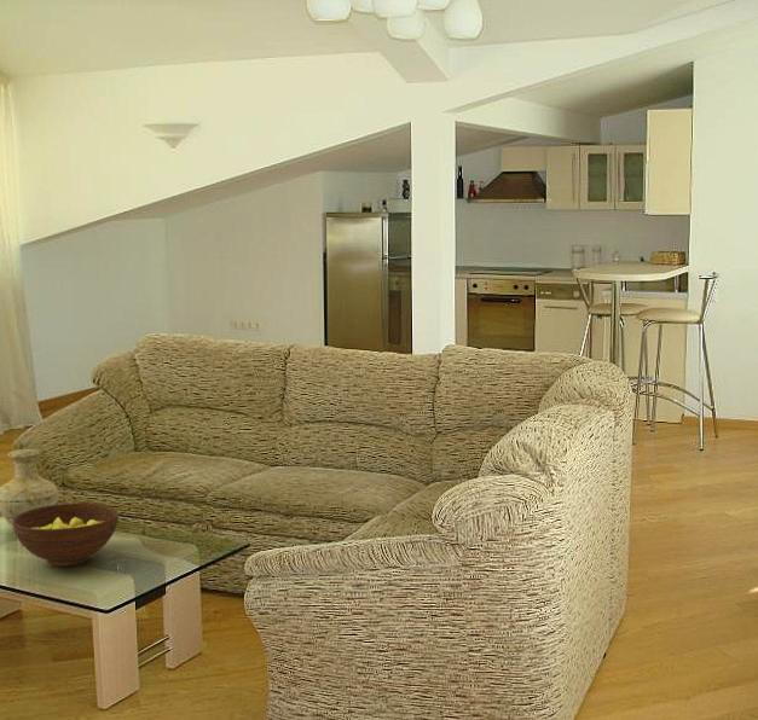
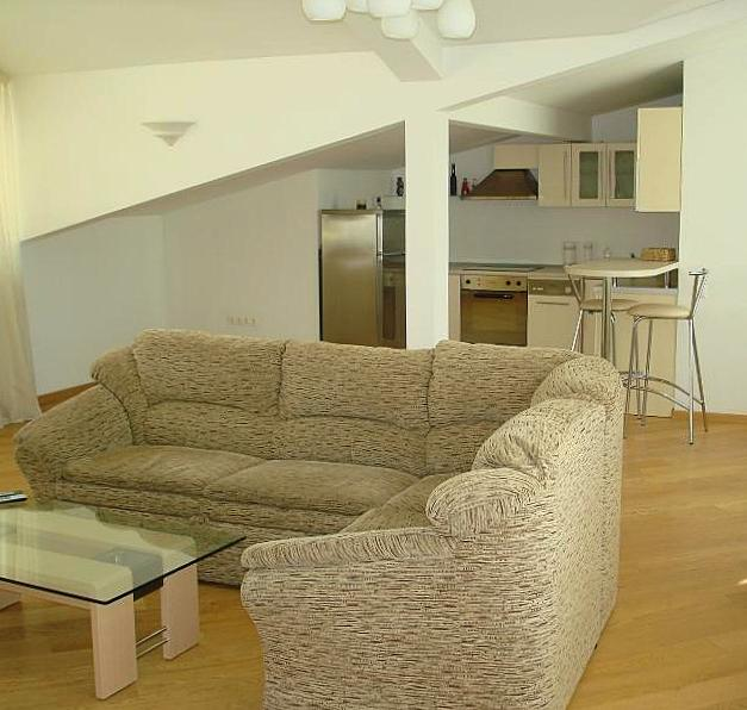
- vase (27, 489)
- fruit bowl (66, 538)
